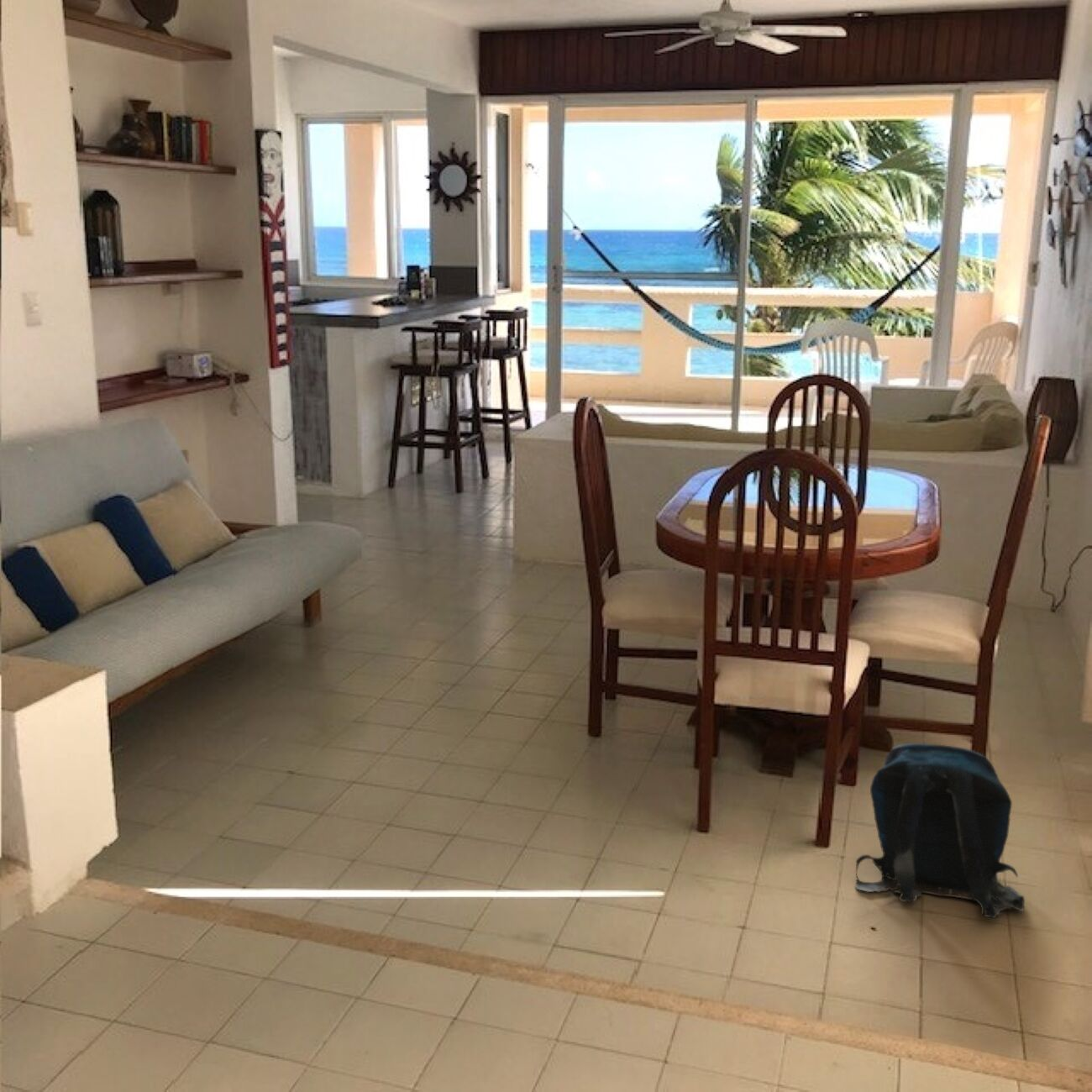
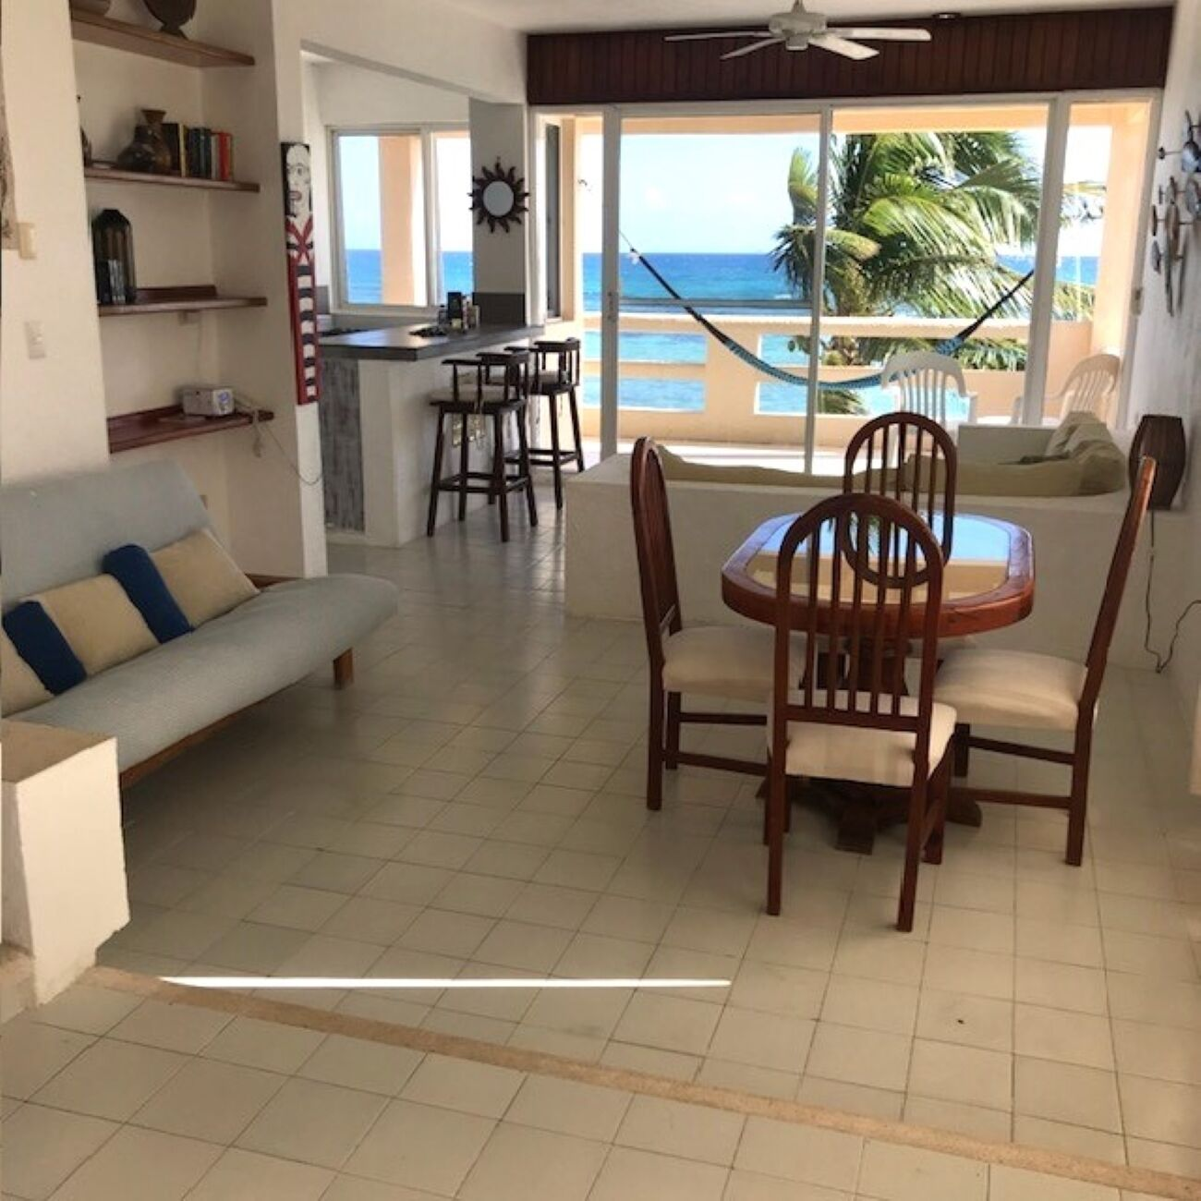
- backpack (945, 824)
